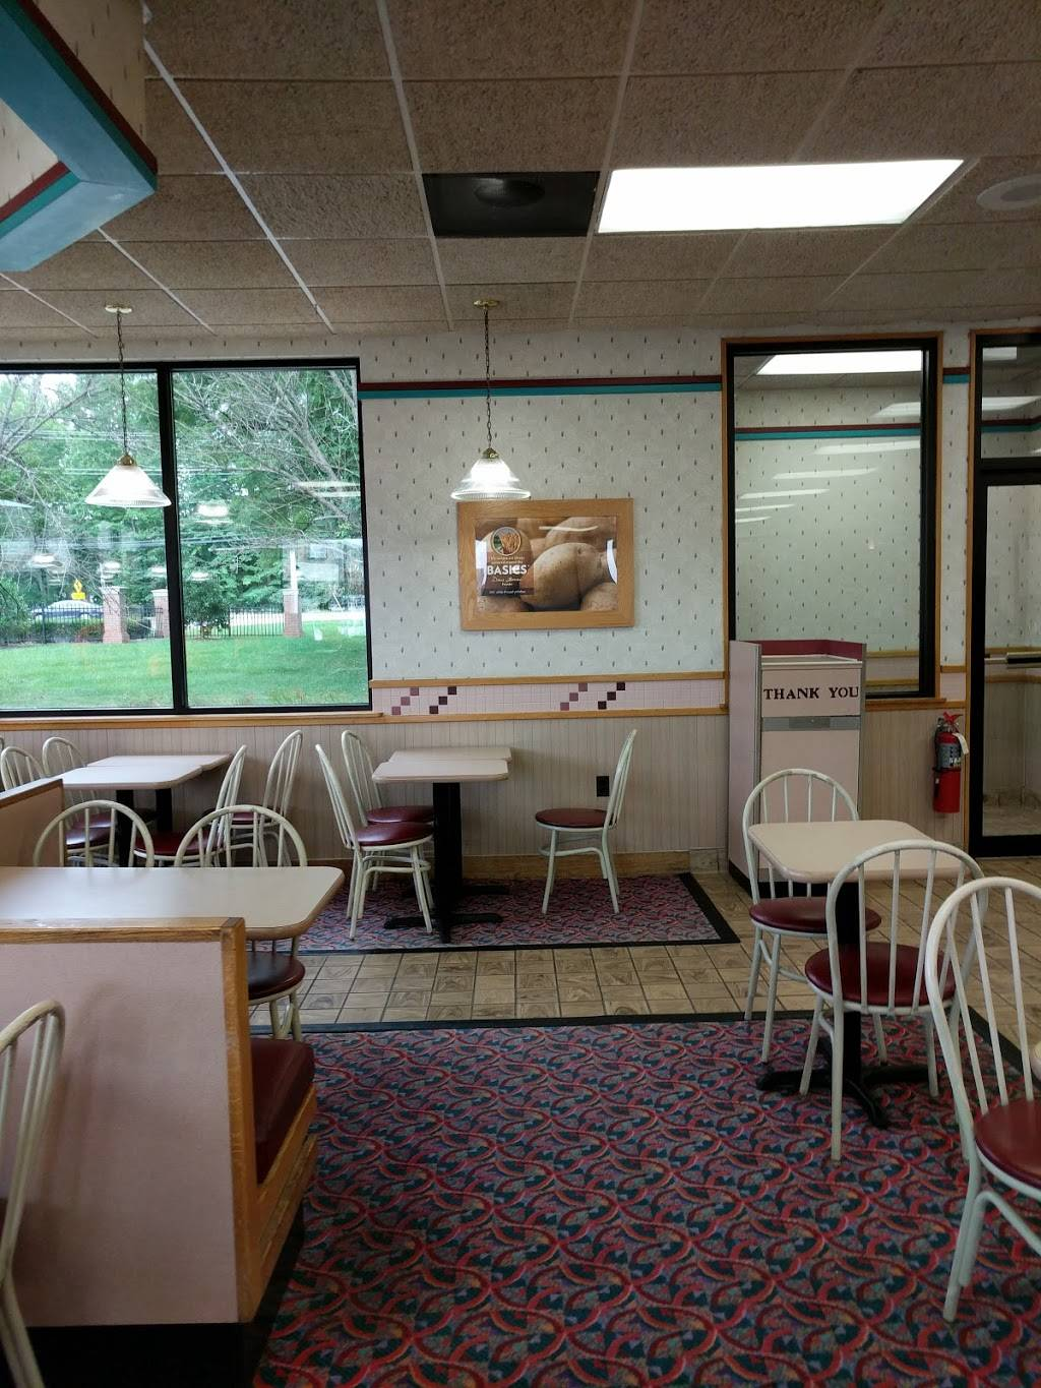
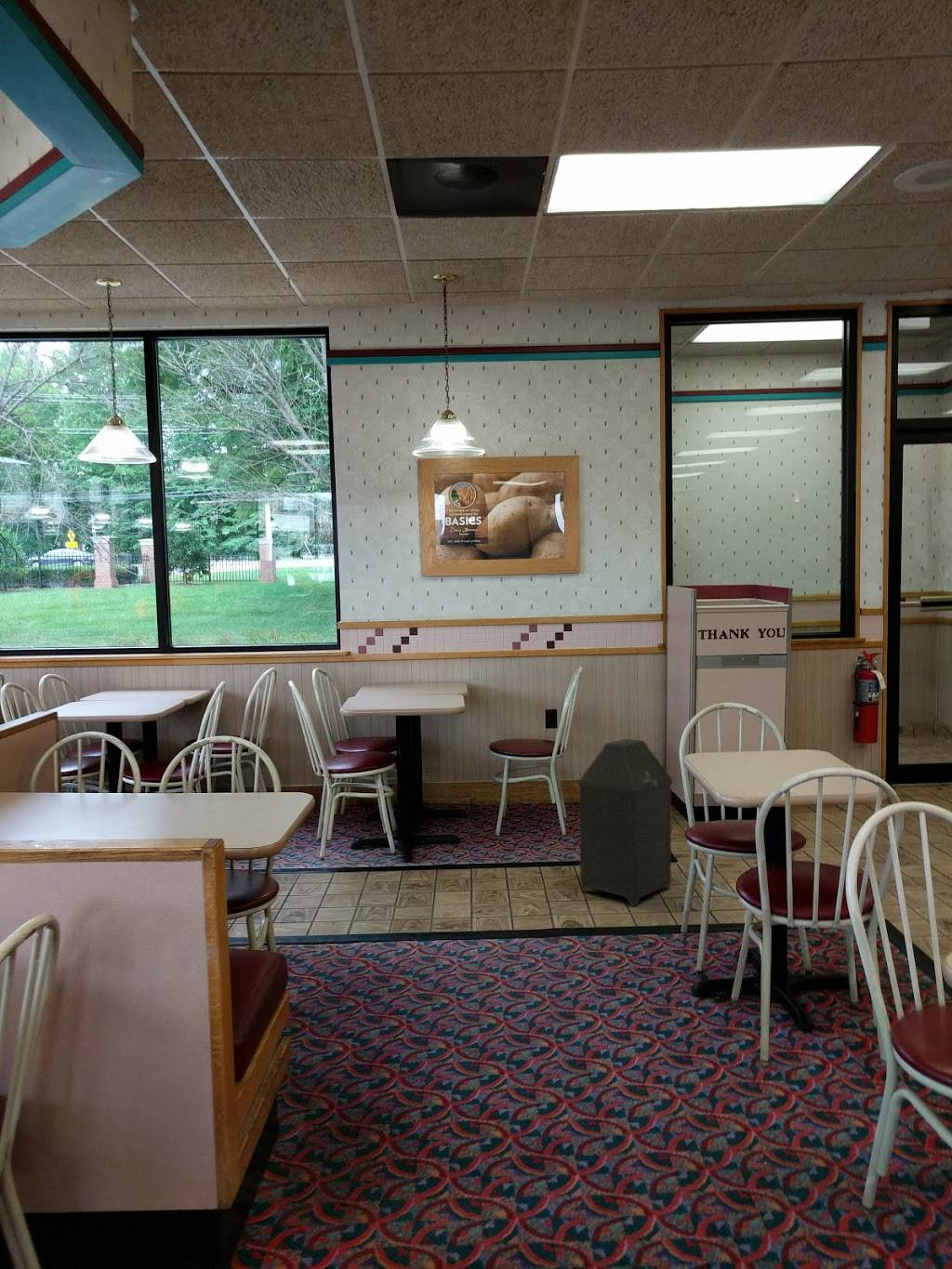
+ trash can (625, 815)
